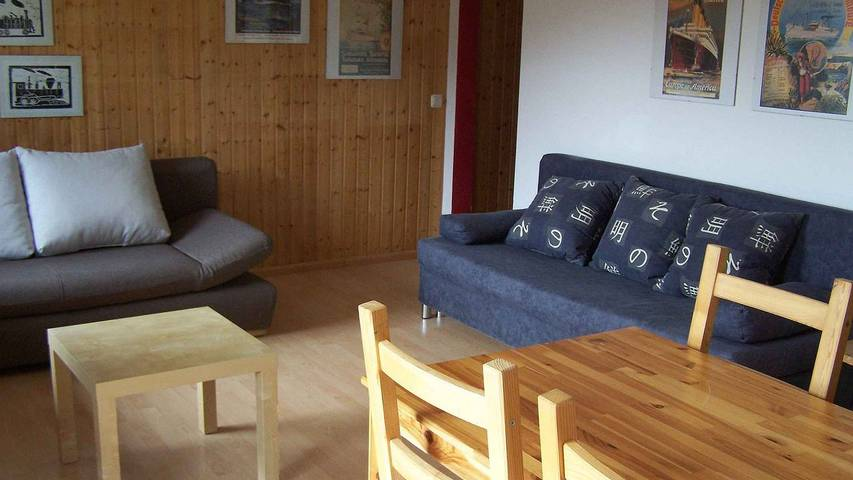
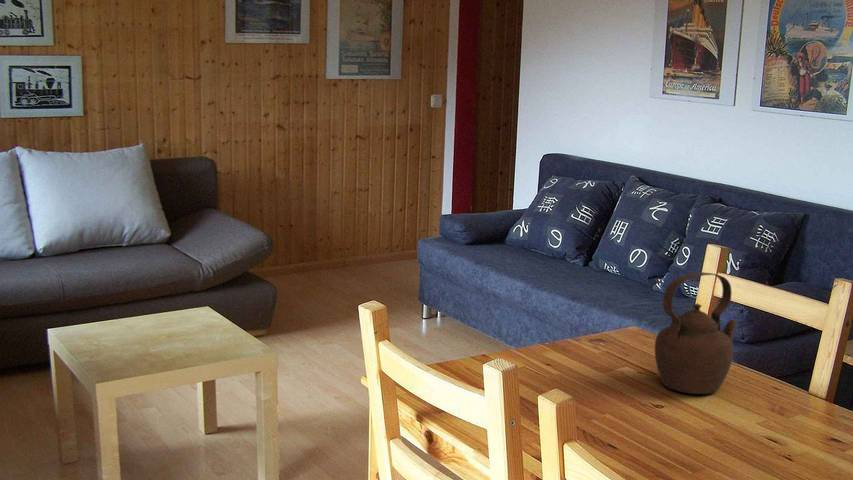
+ teapot (702, 329)
